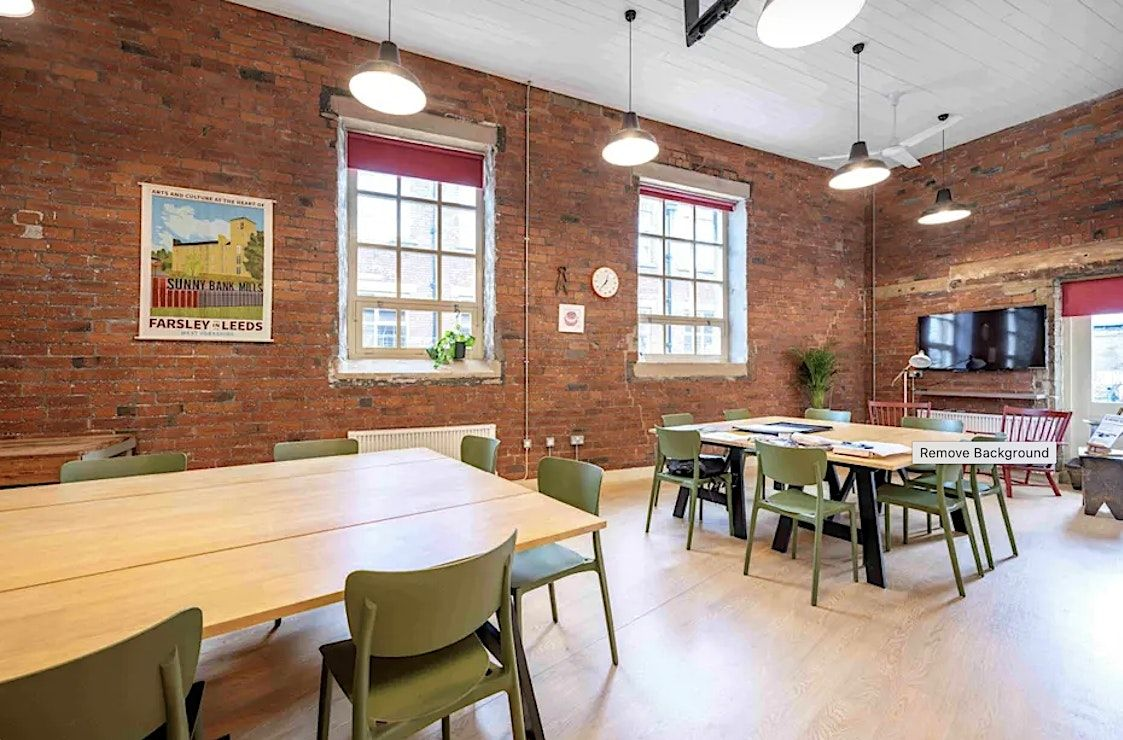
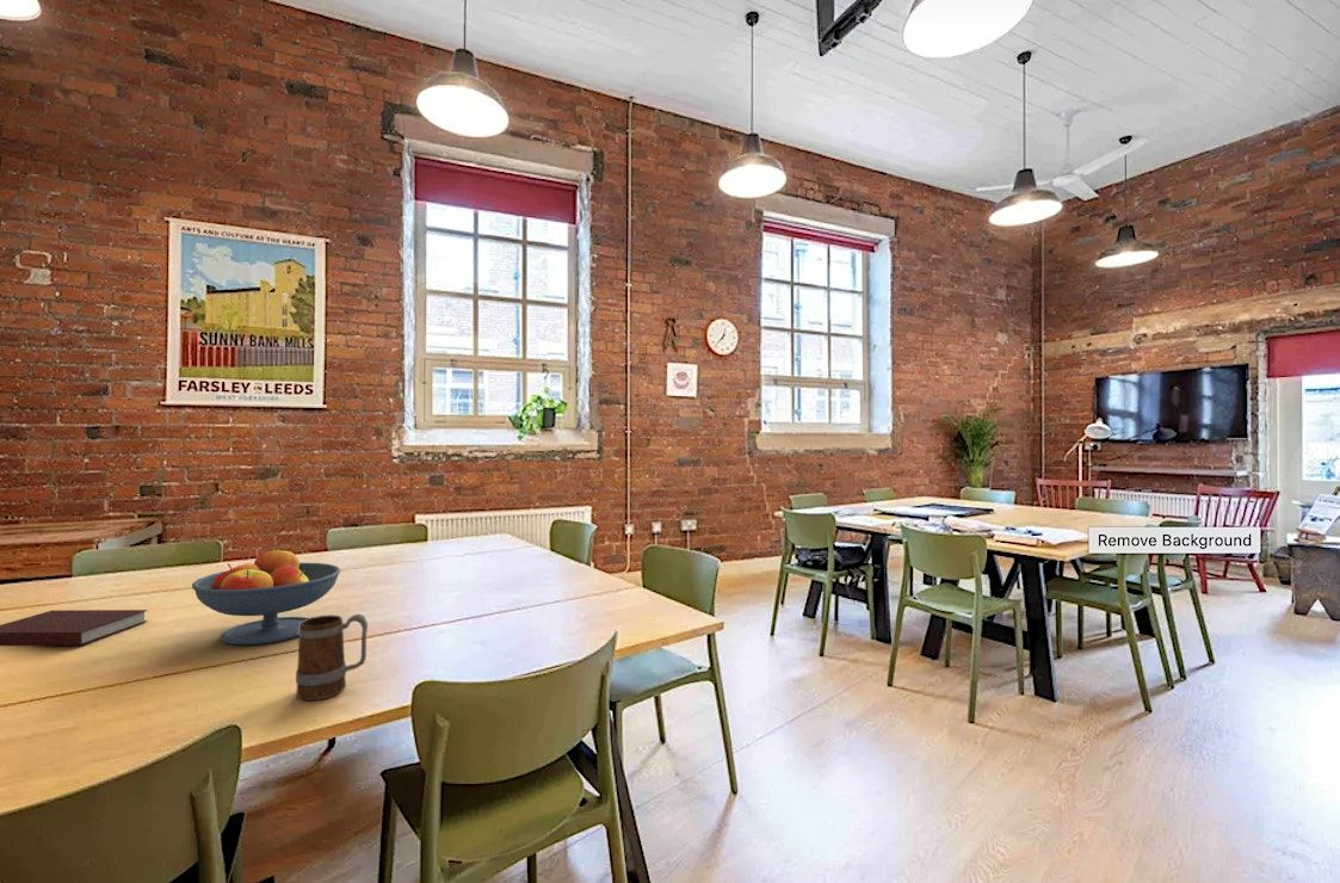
+ fruit bowl (270, 593)
+ notebook (64, 626)
+ mug (332, 653)
